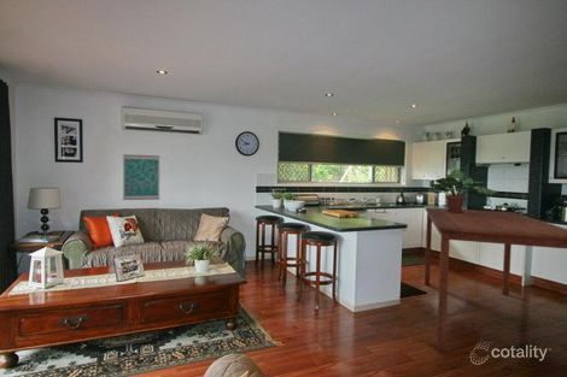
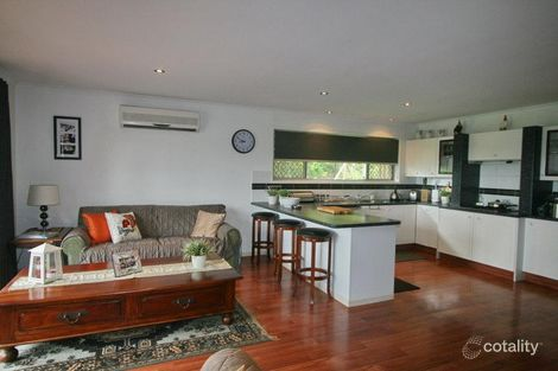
- wall art (141, 177)
- potted plant (454, 189)
- dining table (503, 267)
